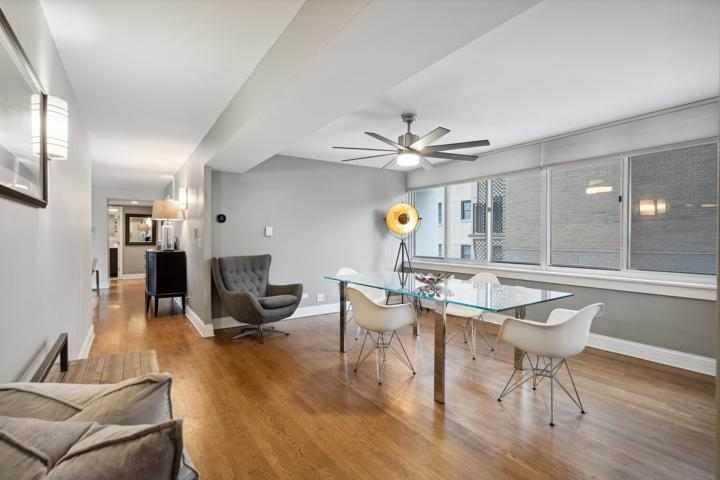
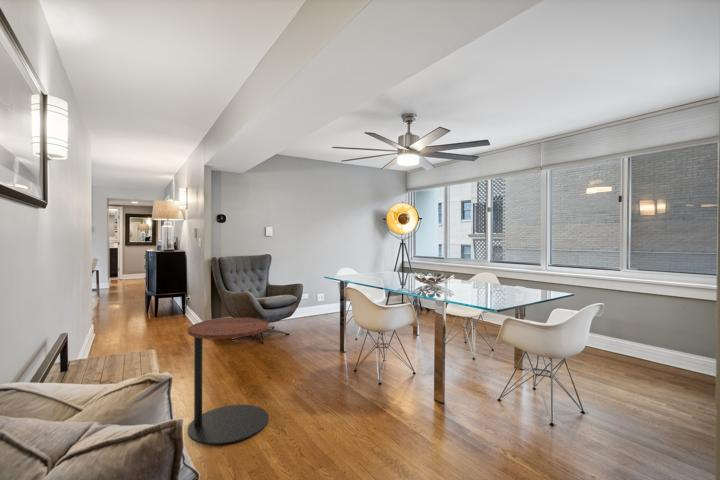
+ side table (201, 374)
